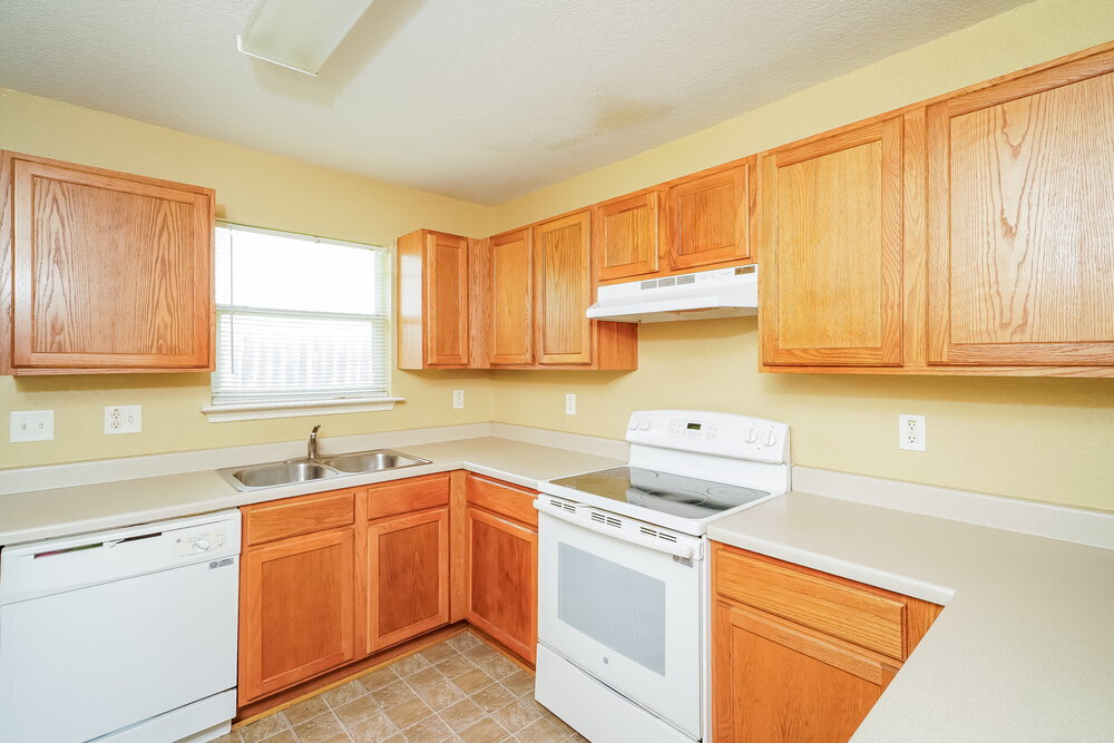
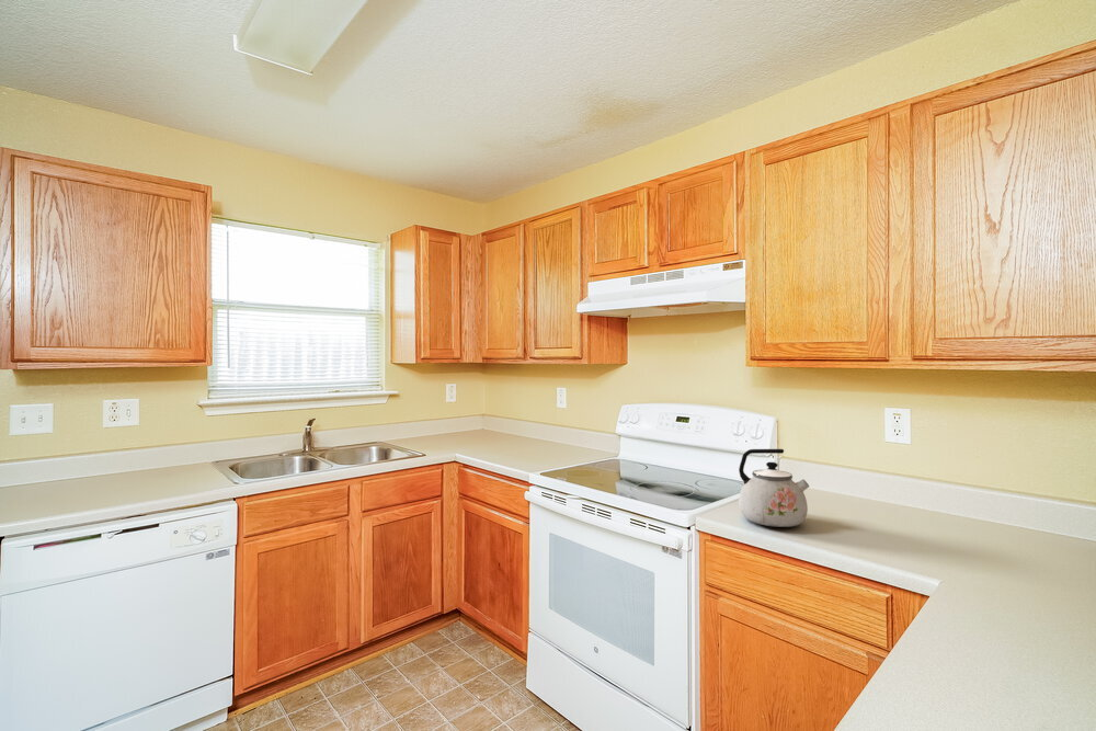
+ kettle (773, 484)
